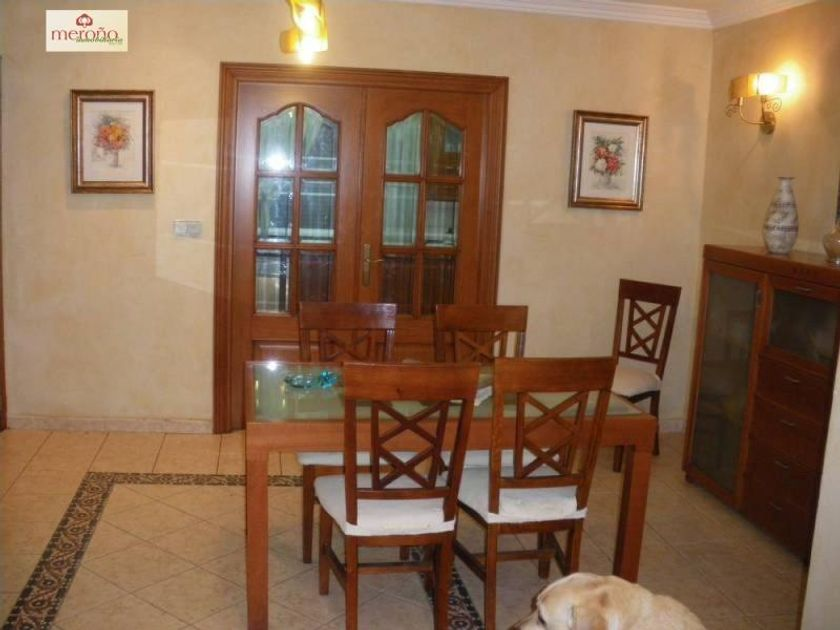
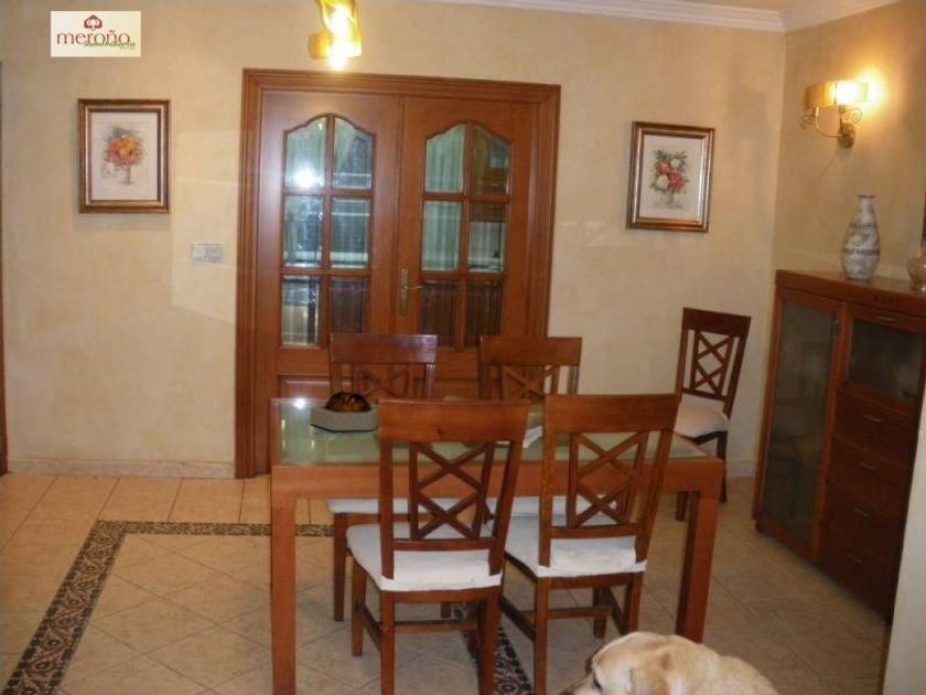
+ decorative bowl (347, 406)
